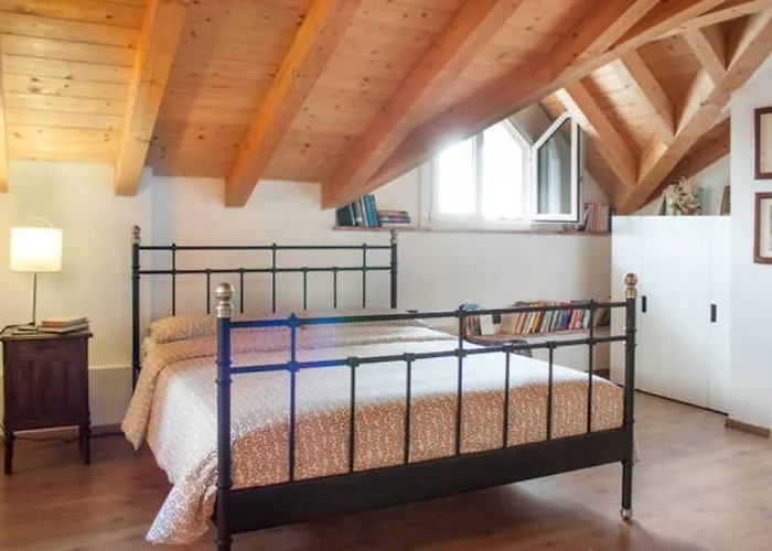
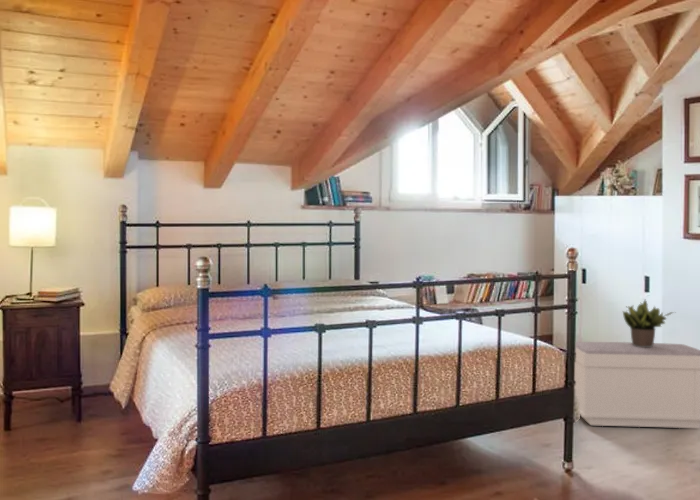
+ bench (636, 382)
+ potted plant (649, 322)
